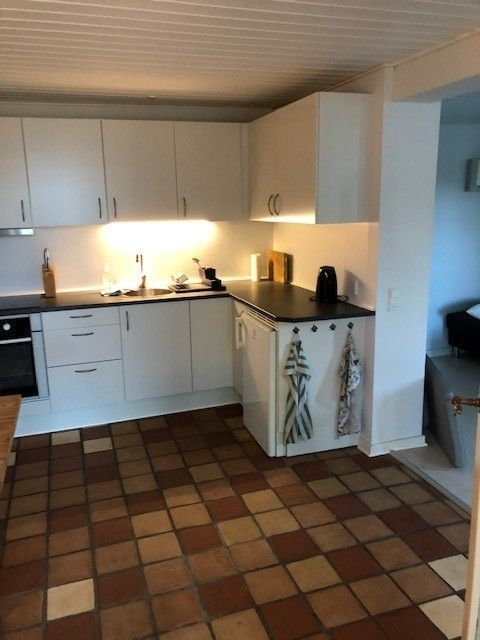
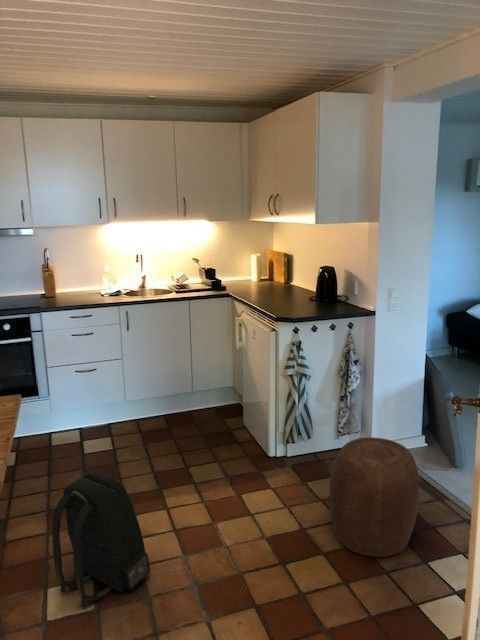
+ stool (373, 492)
+ backpack (97, 531)
